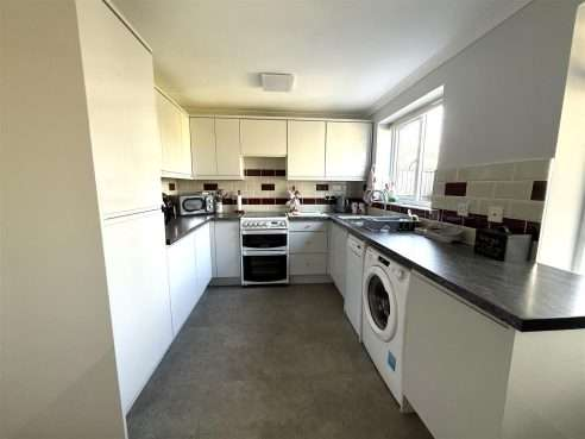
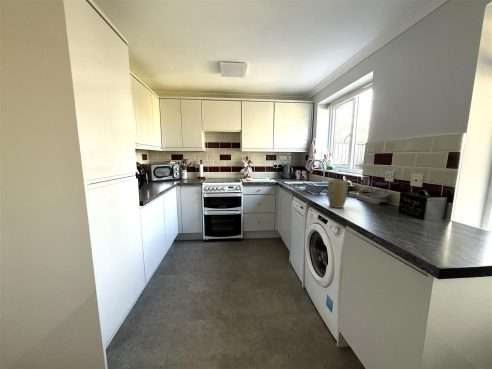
+ plant pot (337, 193)
